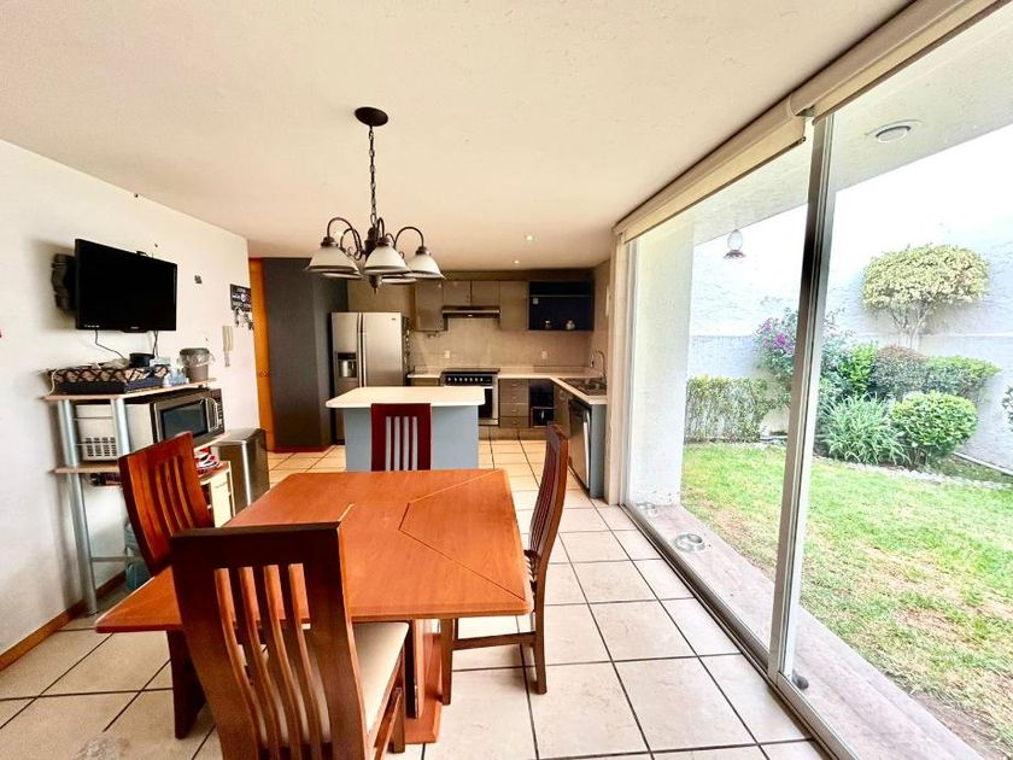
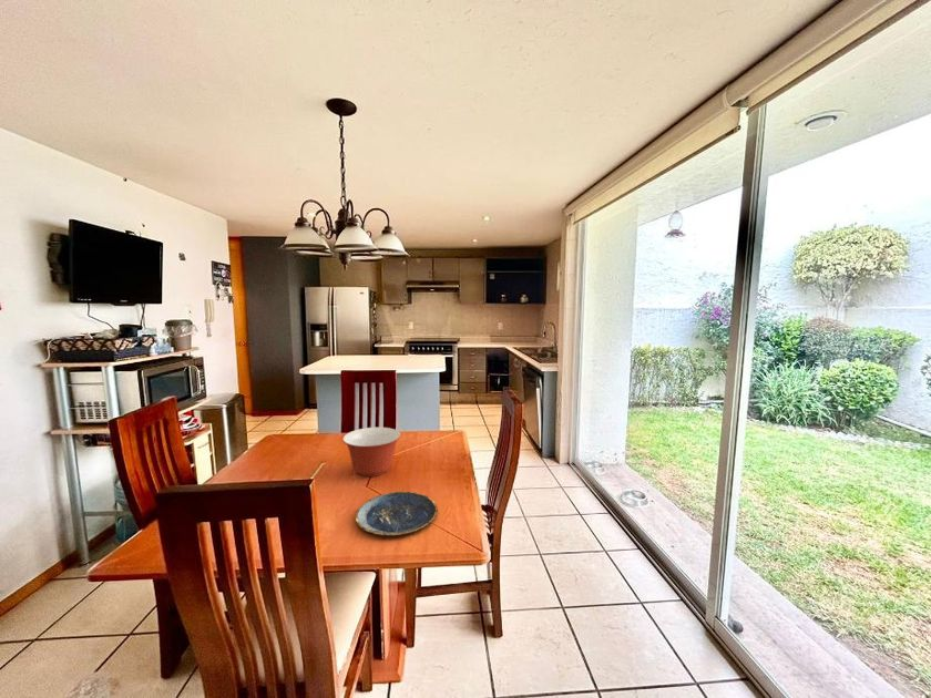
+ plate (397, 512)
+ mixing bowl (372, 452)
